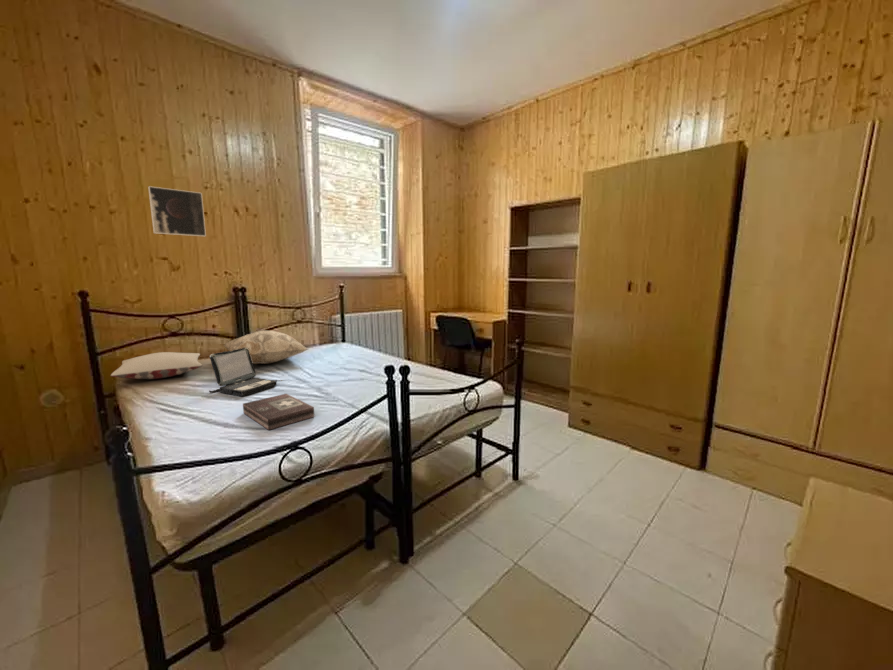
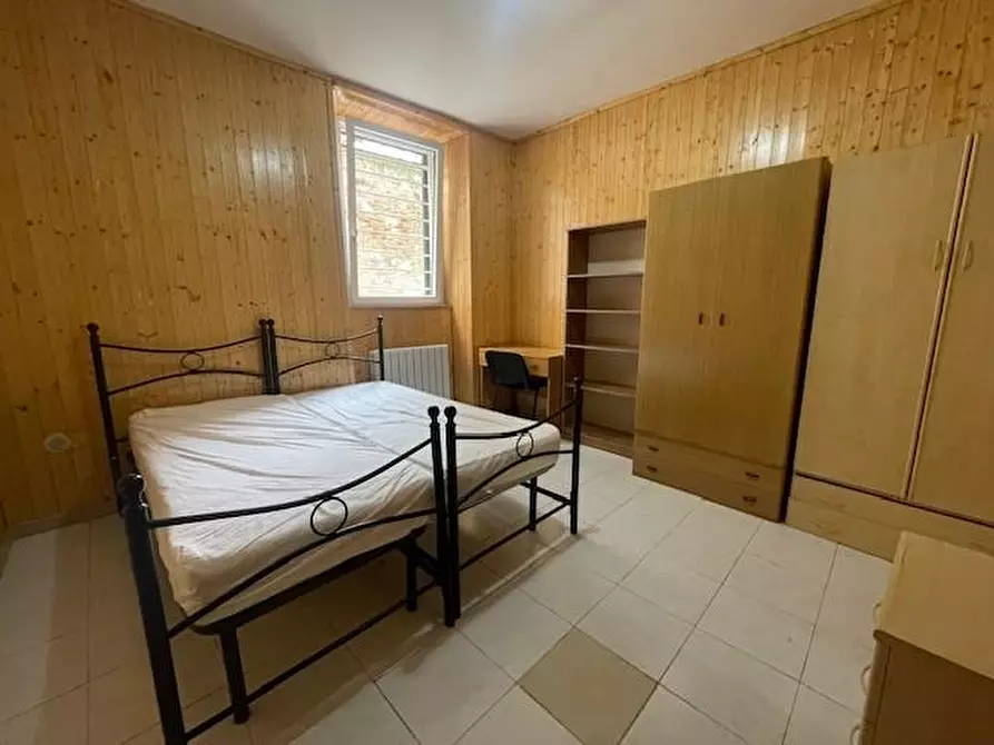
- decorative pillow (265, 347)
- laptop (243, 370)
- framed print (178, 212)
- pillow (161, 363)
- first aid kit (278, 410)
